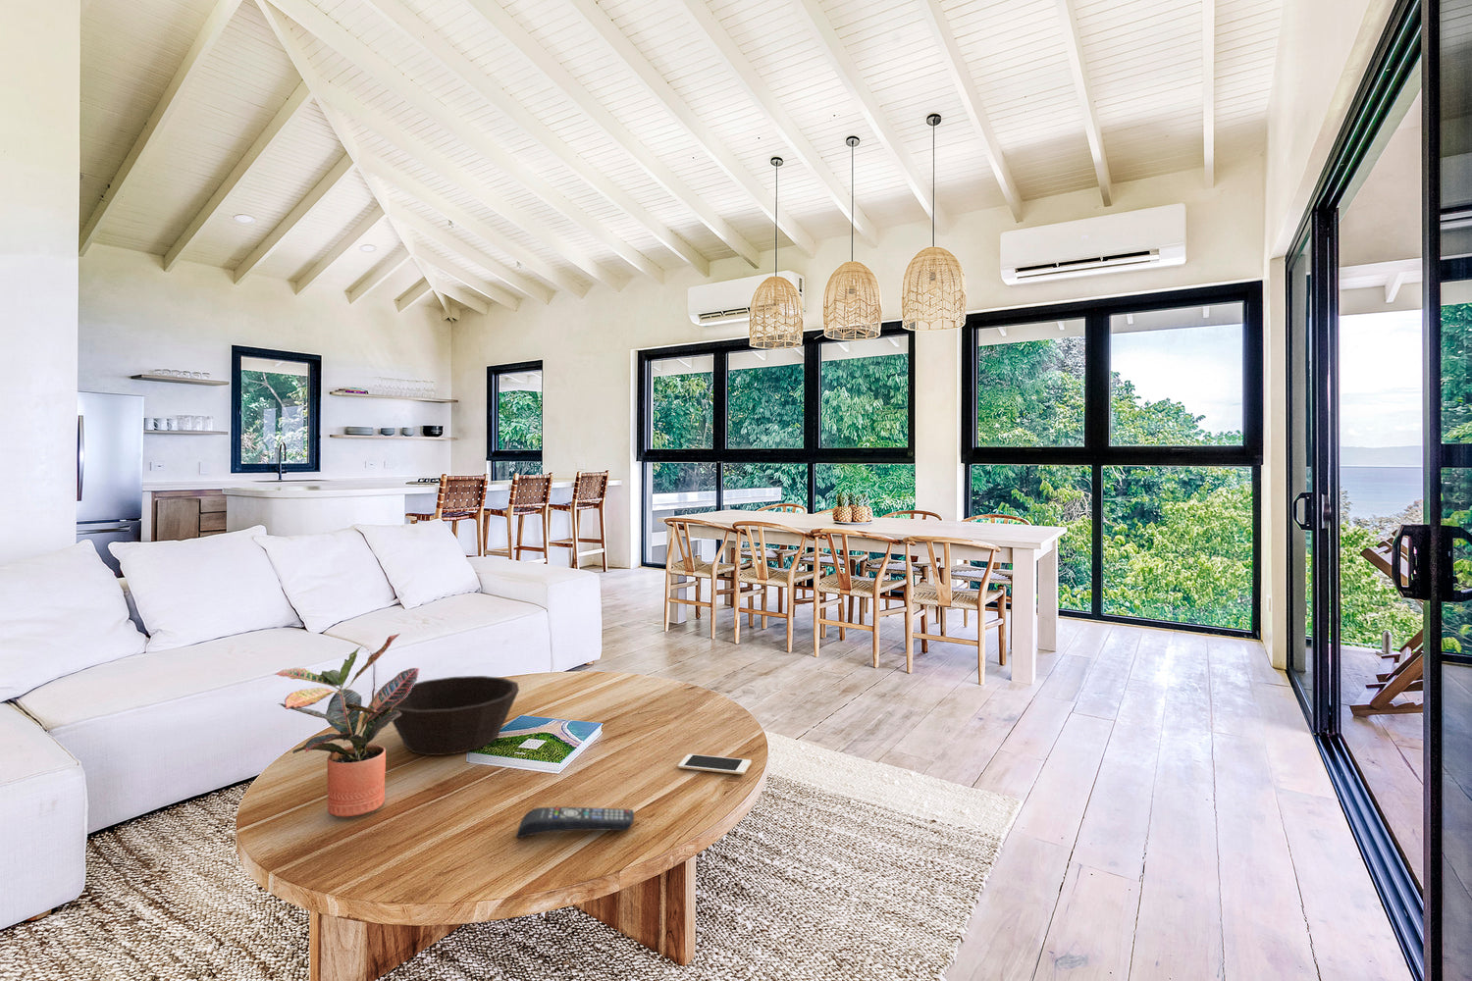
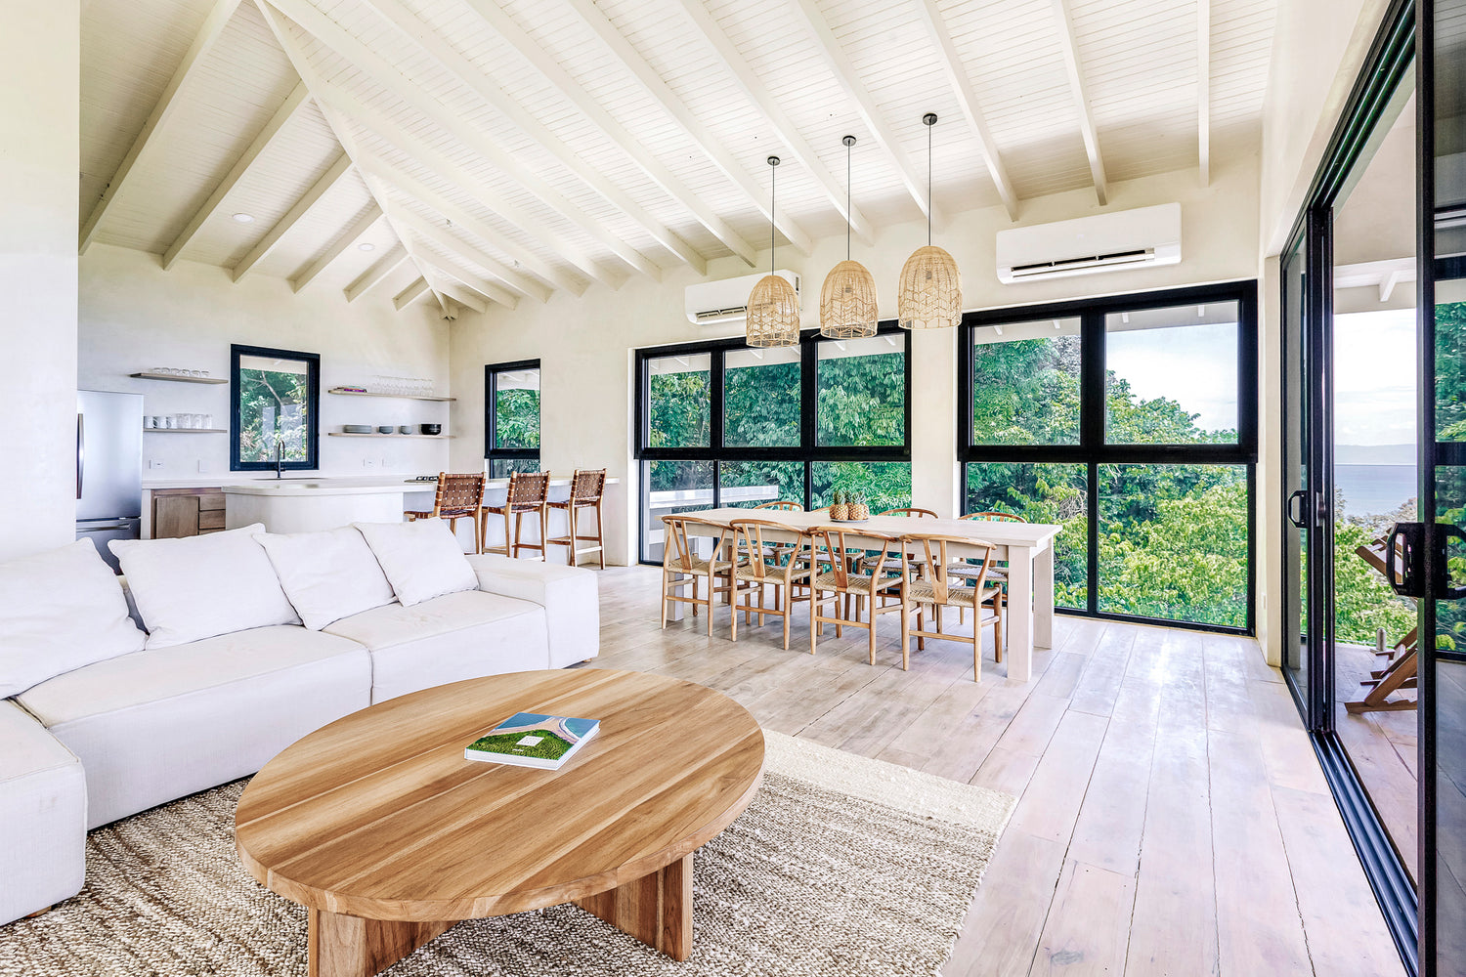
- remote control (576, 820)
- cell phone (714, 763)
- potted plant (340, 723)
- bowl (452, 715)
